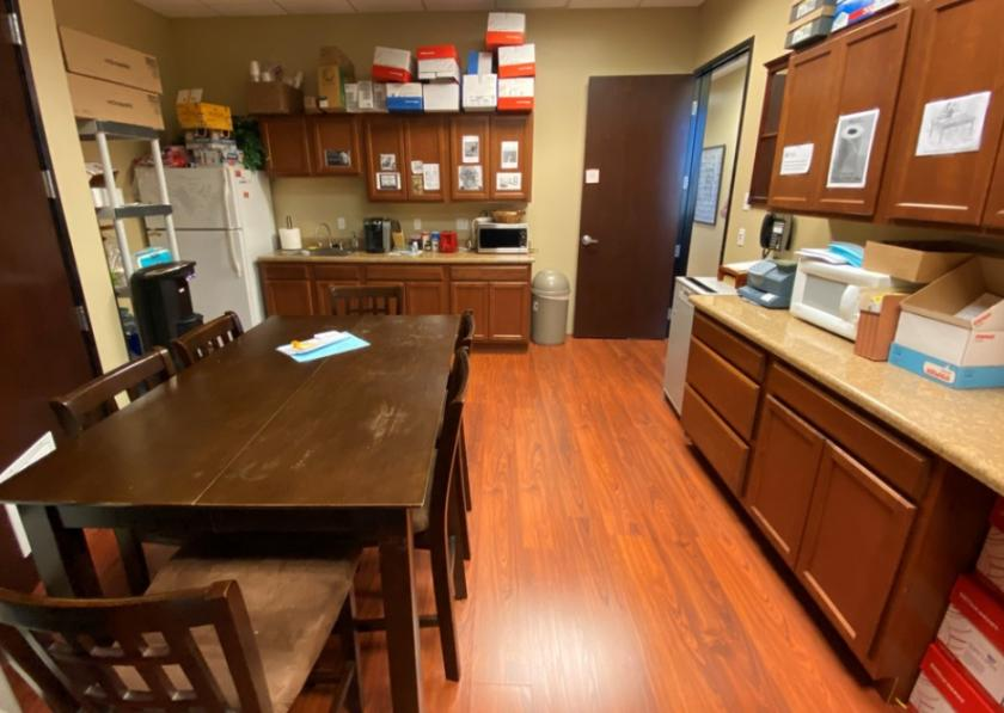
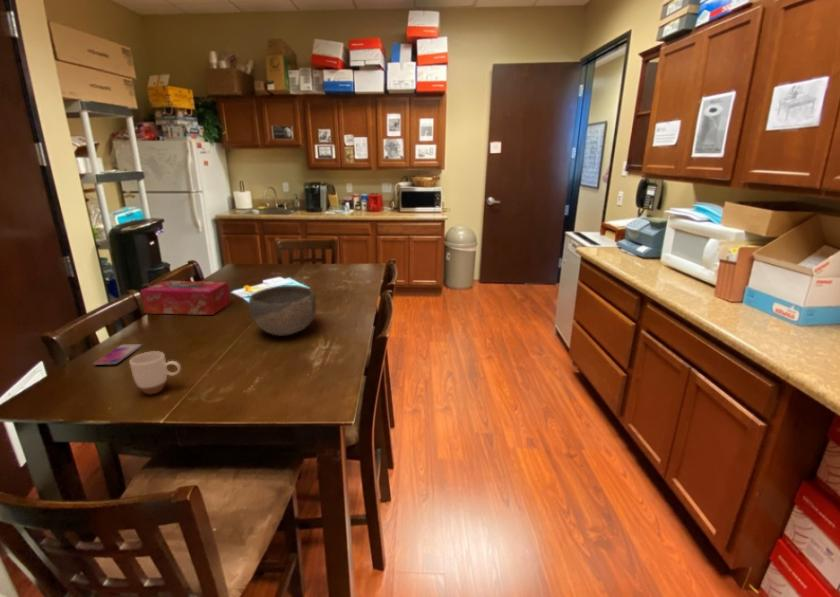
+ smartphone (119, 353)
+ bowl (284, 312)
+ mug (158, 373)
+ tissue box (187, 297)
